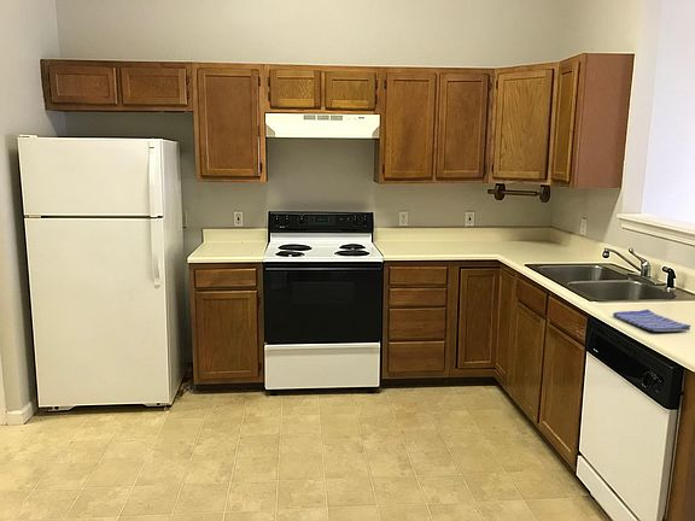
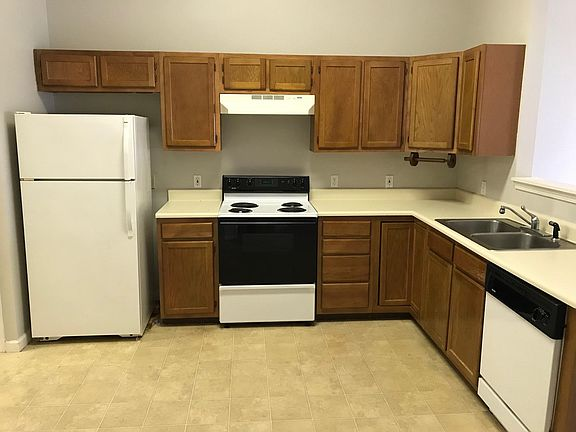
- dish towel (649, 320)
